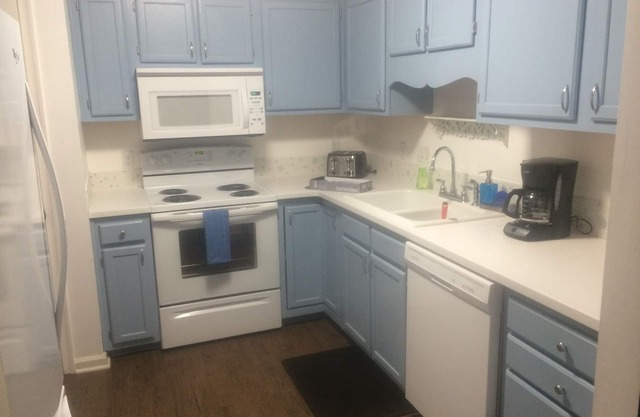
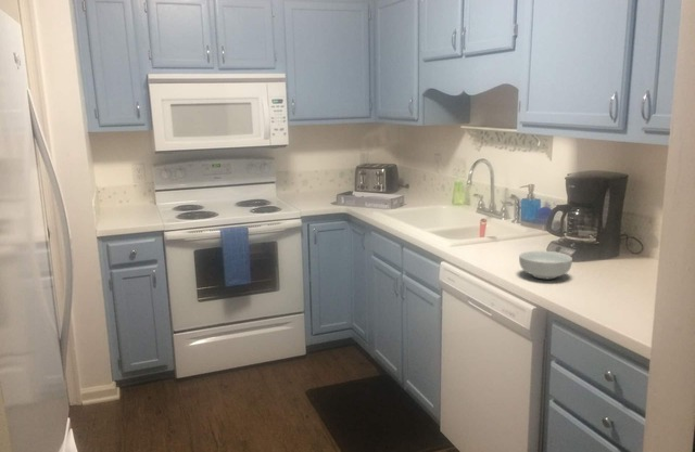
+ cereal bowl (544, 266)
